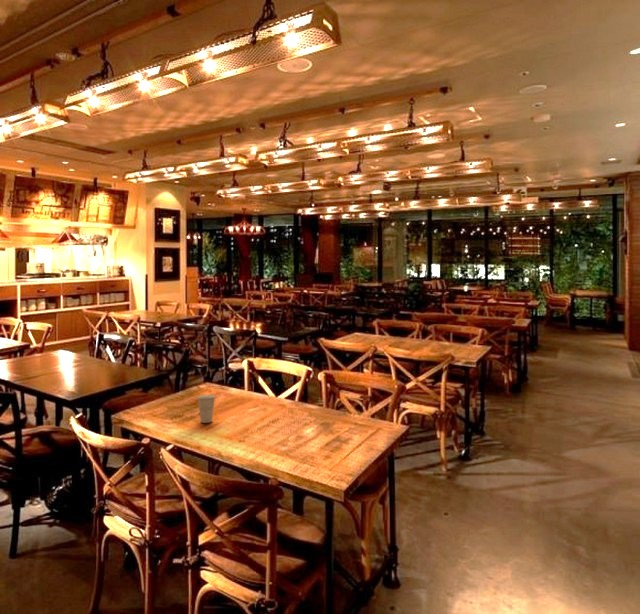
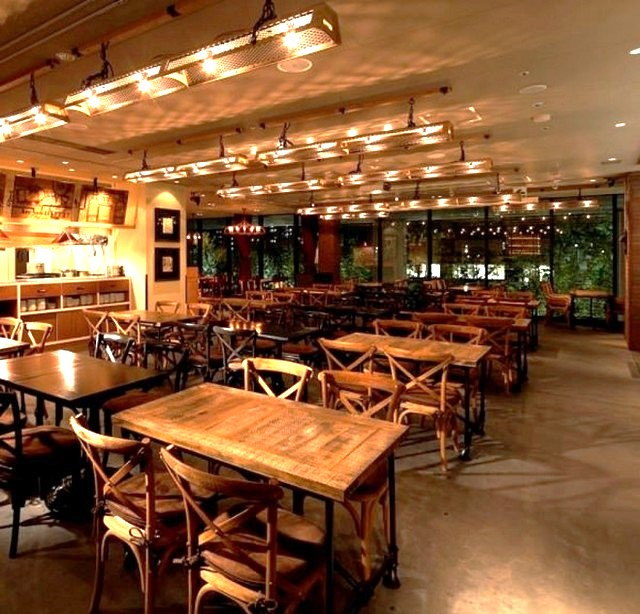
- cup (206, 408)
